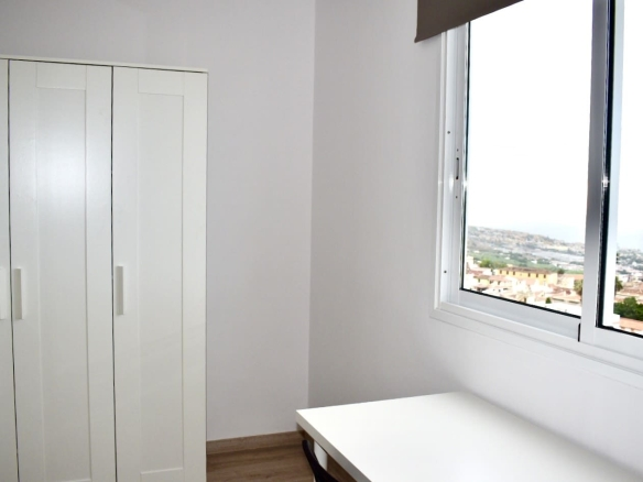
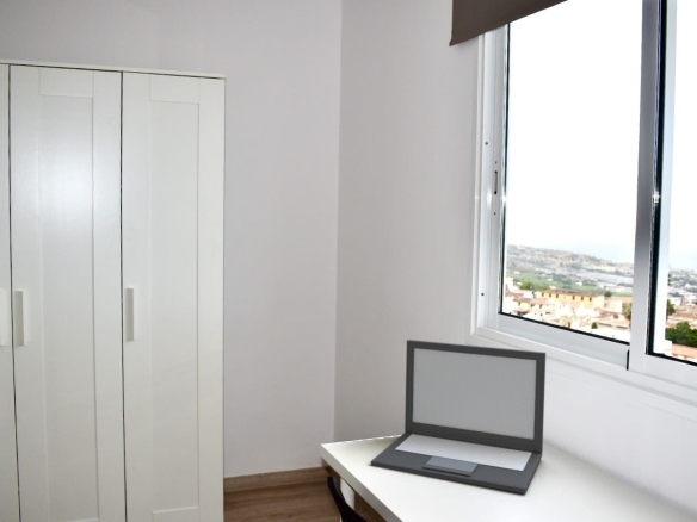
+ laptop (459, 408)
